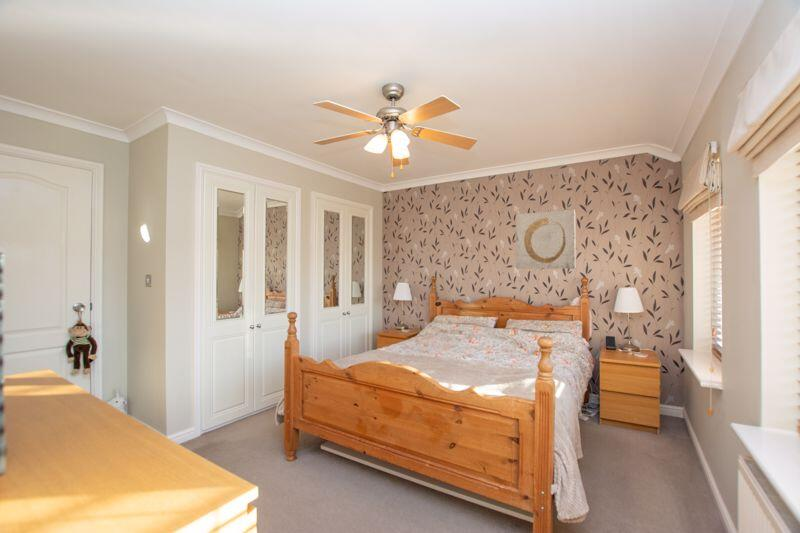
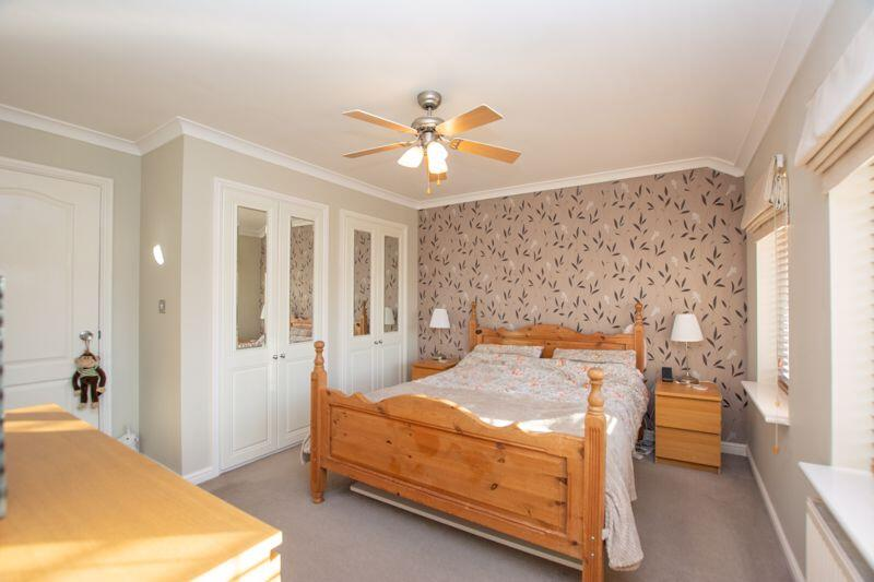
- wall art (544, 240)
